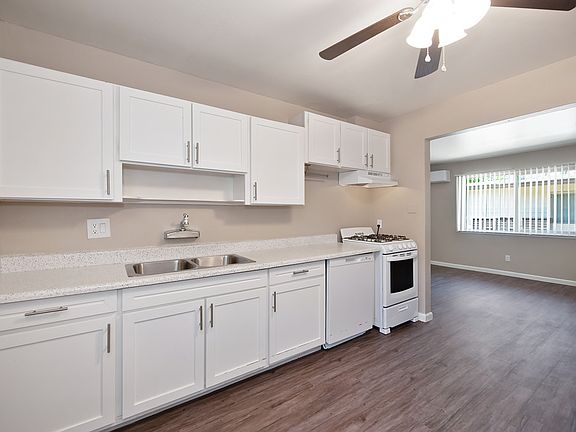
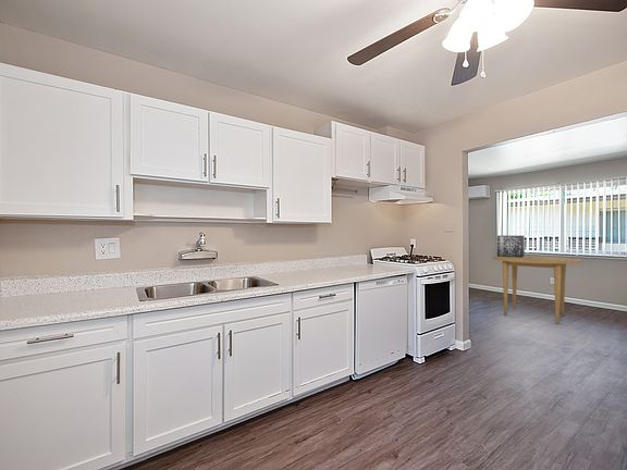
+ decorative cube (511, 245)
+ dining table (516, 286)
